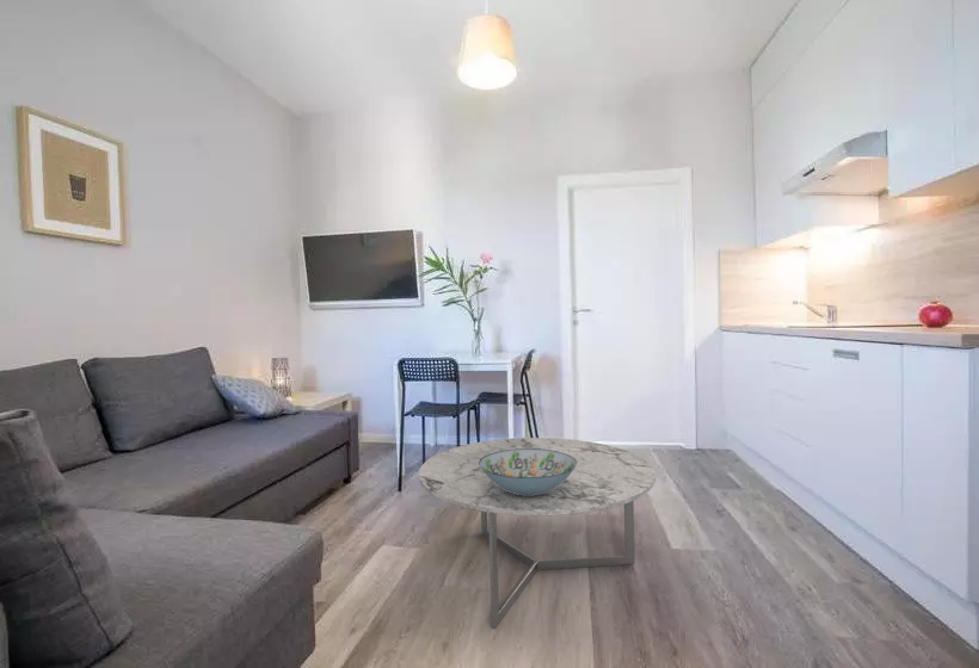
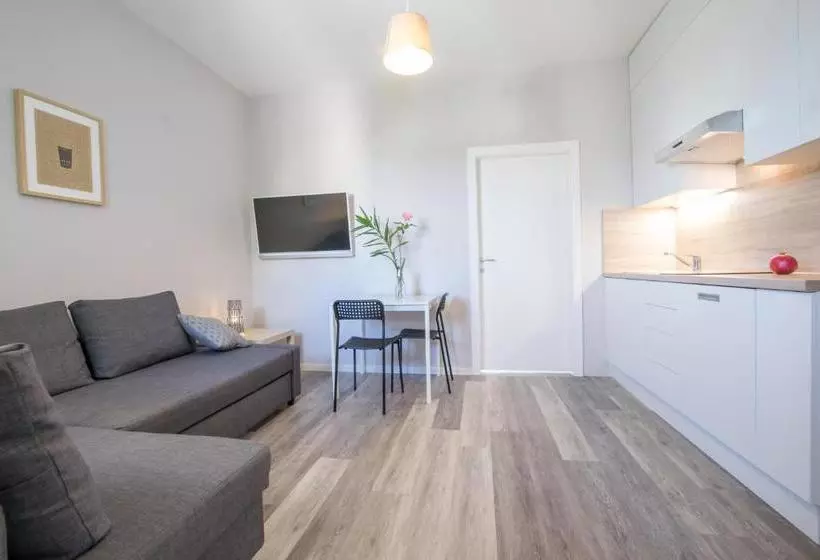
- decorative bowl (528, 475)
- coffee table (535, 515)
